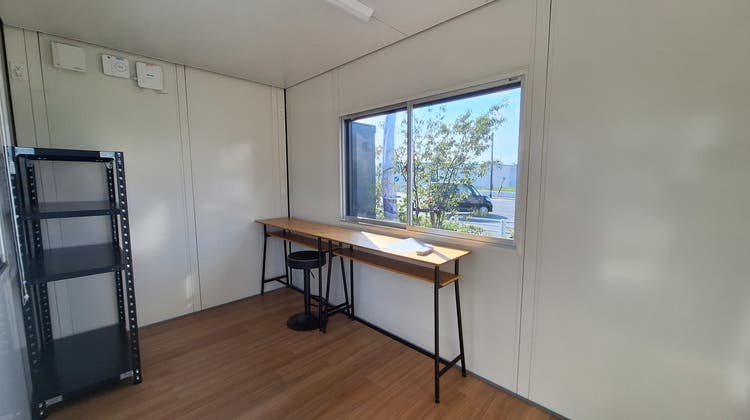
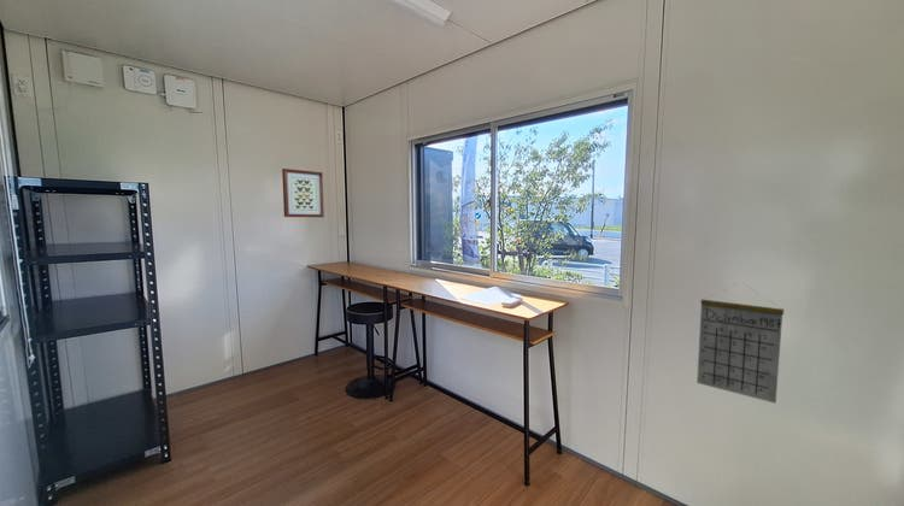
+ wall art (304, 194)
+ calendar (738, 337)
